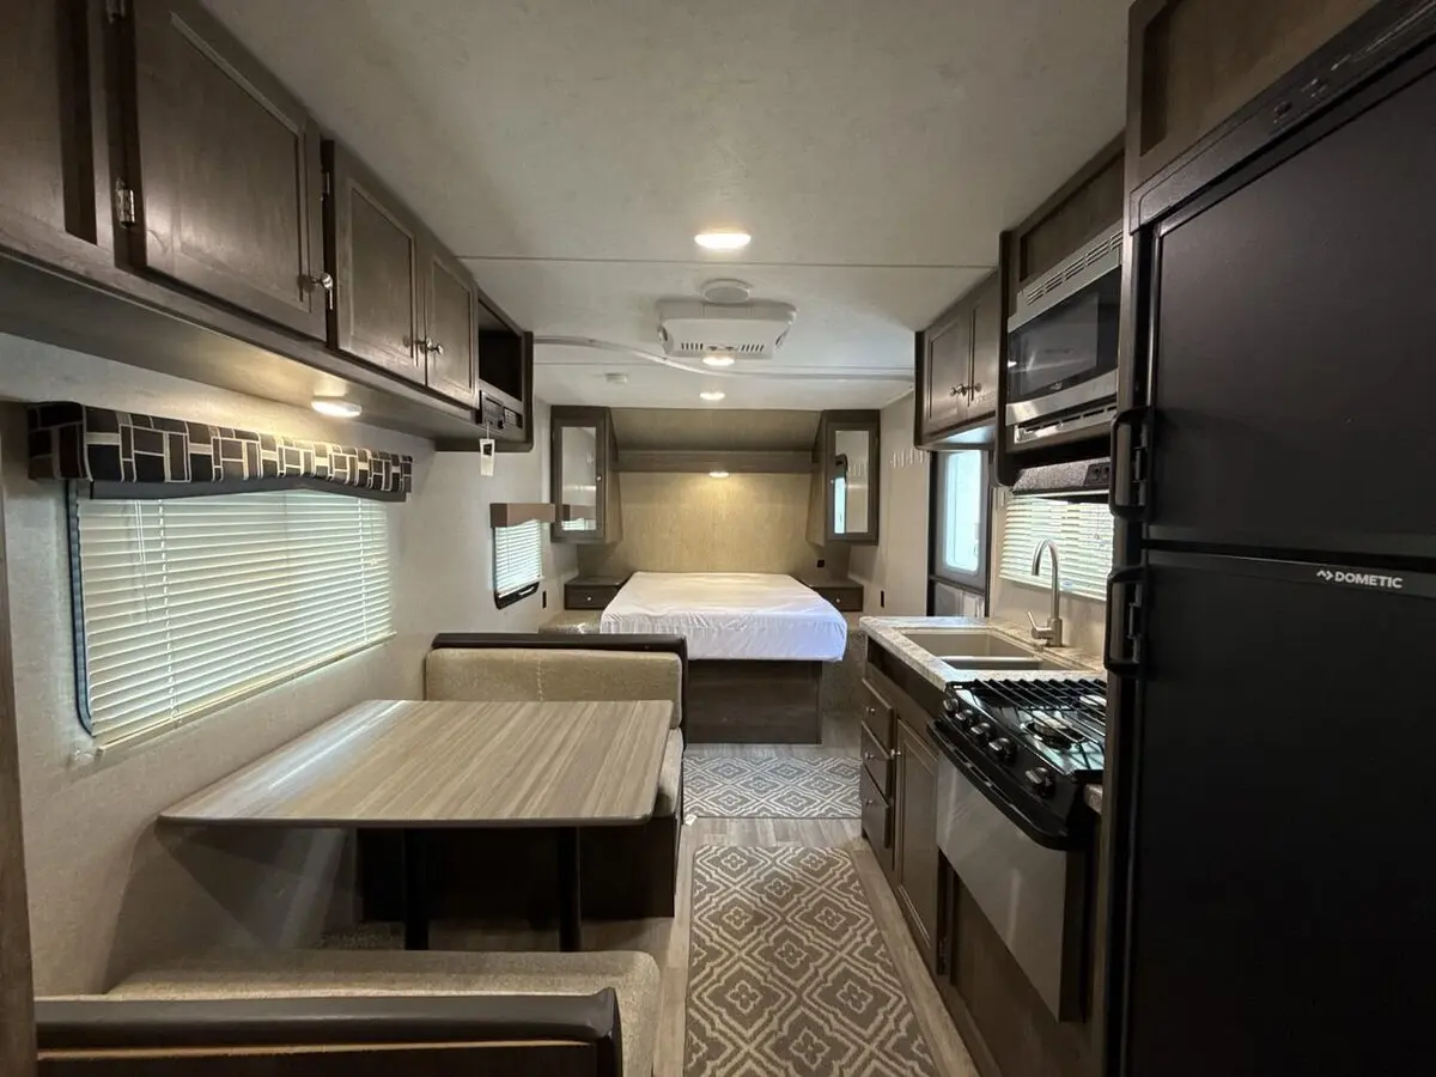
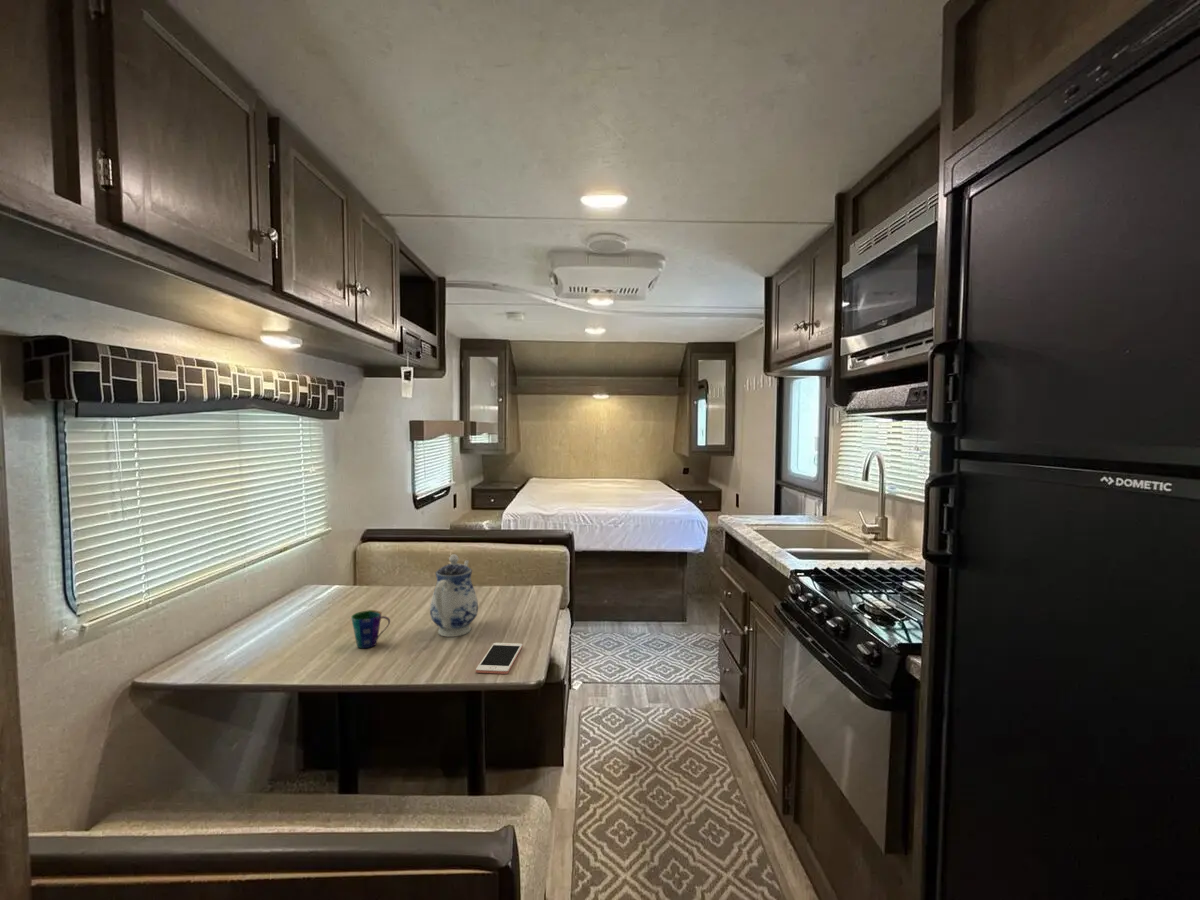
+ teapot (454, 592)
+ cup (371, 629)
+ cell phone (500, 657)
